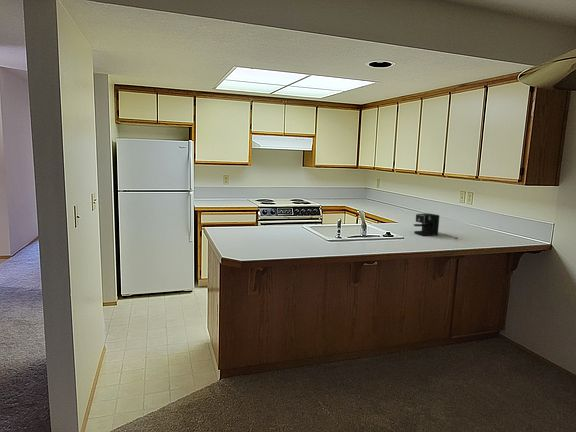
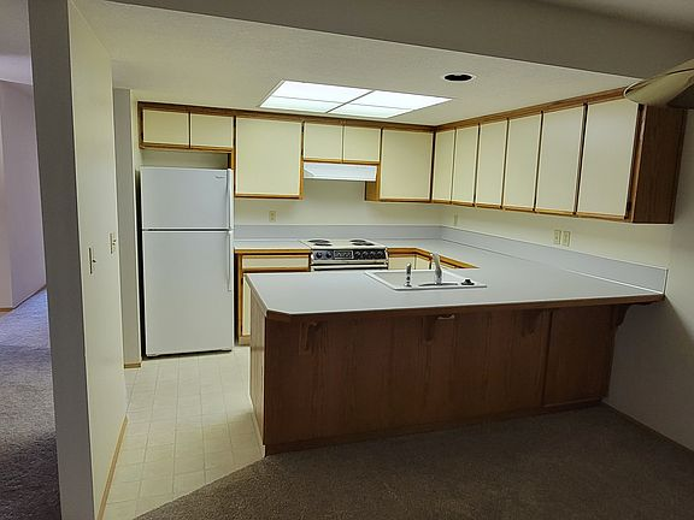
- coffee maker (435, 225)
